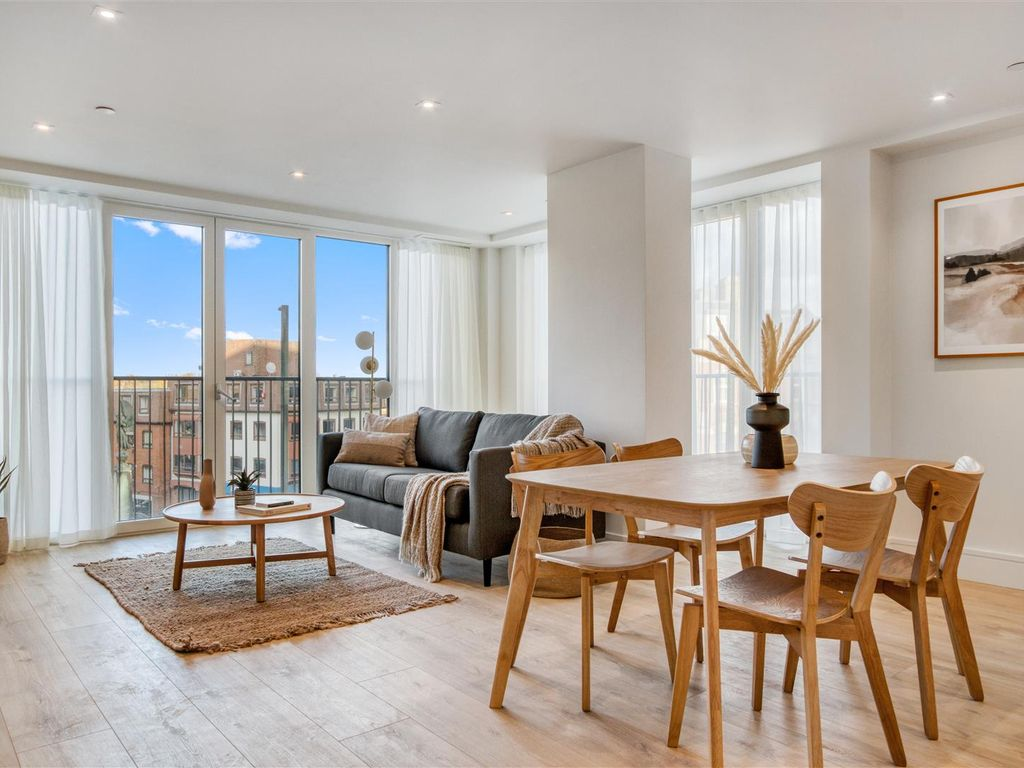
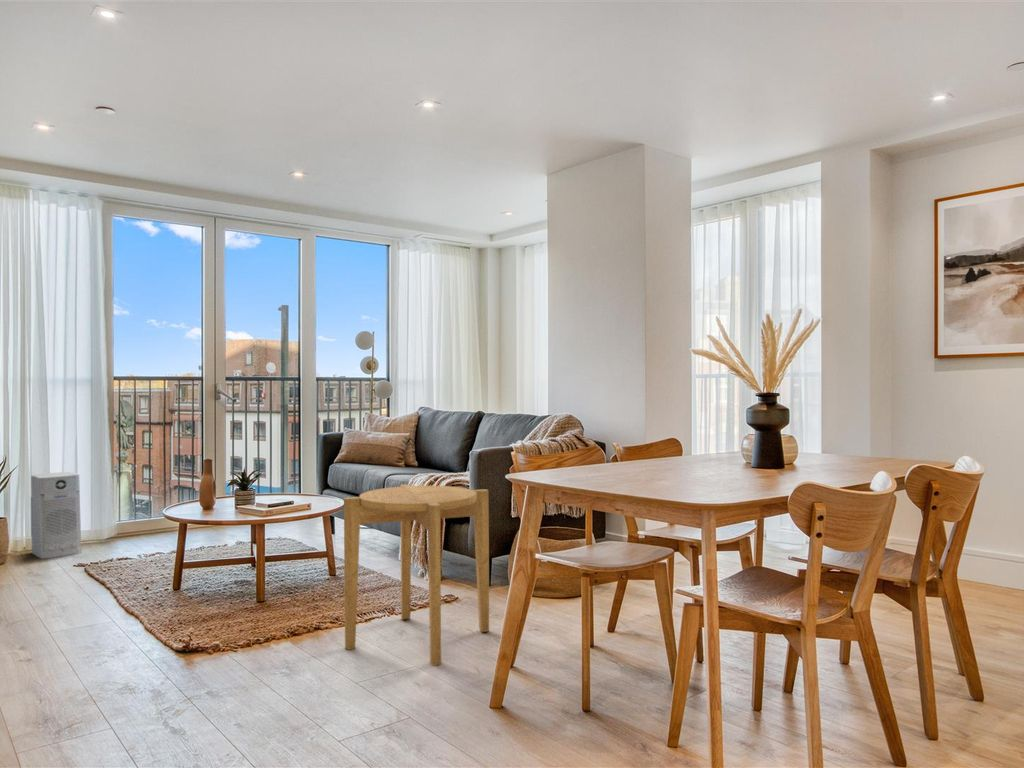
+ air purifier (55, 513)
+ side table (410, 566)
